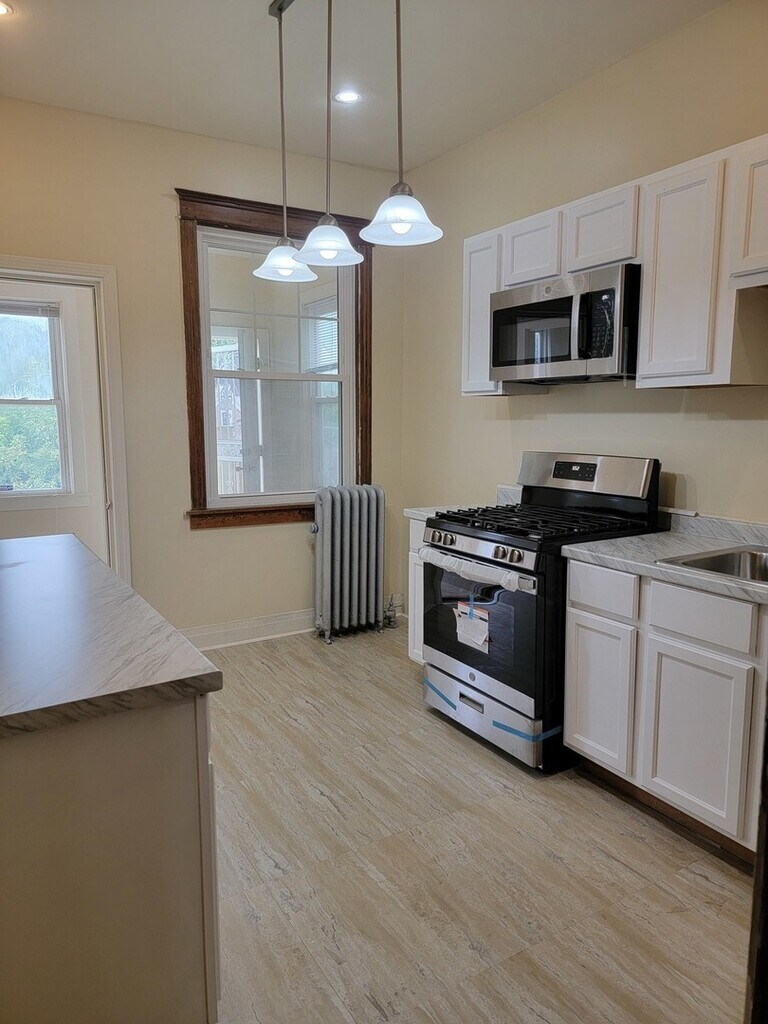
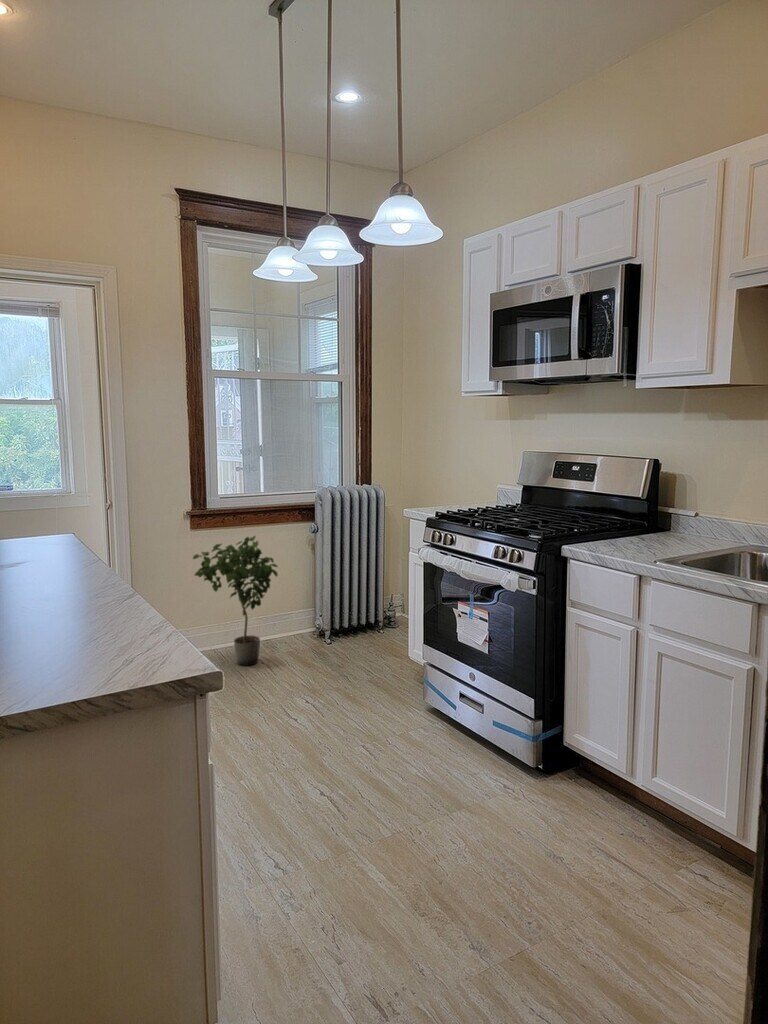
+ potted plant (240, 601)
